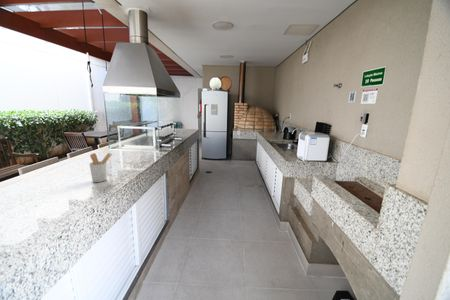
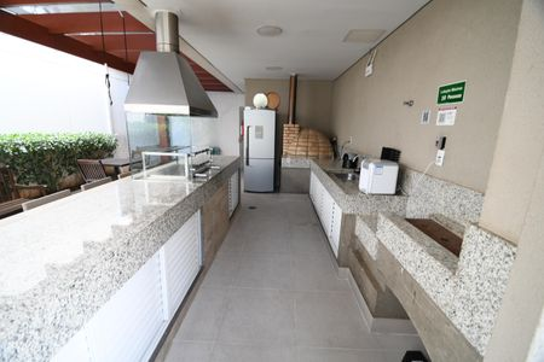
- utensil holder (102, 166)
